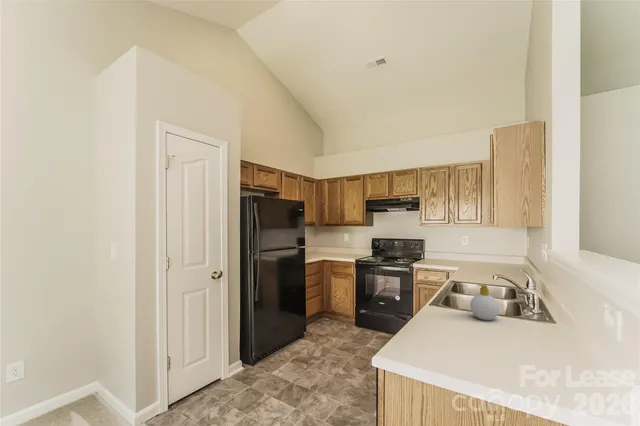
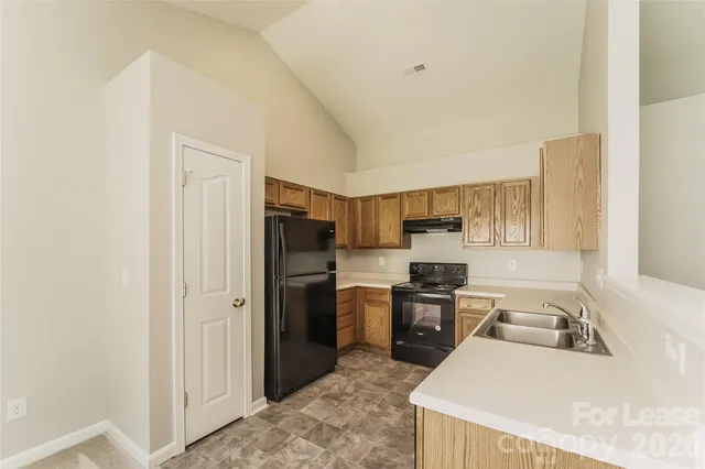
- soap bottle (484, 301)
